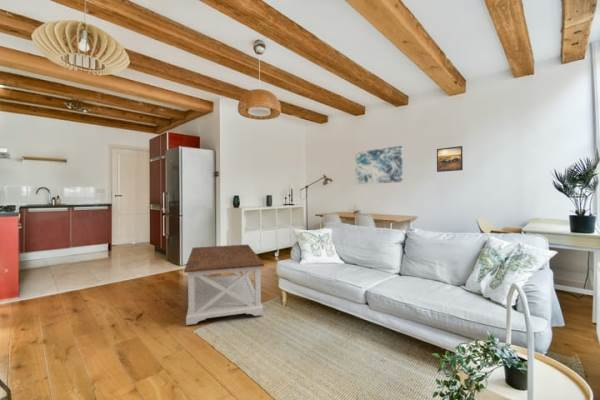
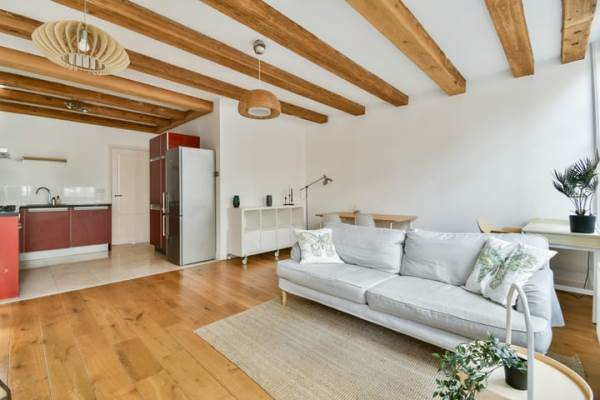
- coffee table (223, 276)
- wall art (377, 166)
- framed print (449, 159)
